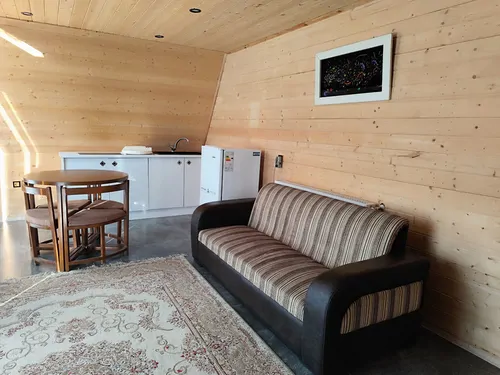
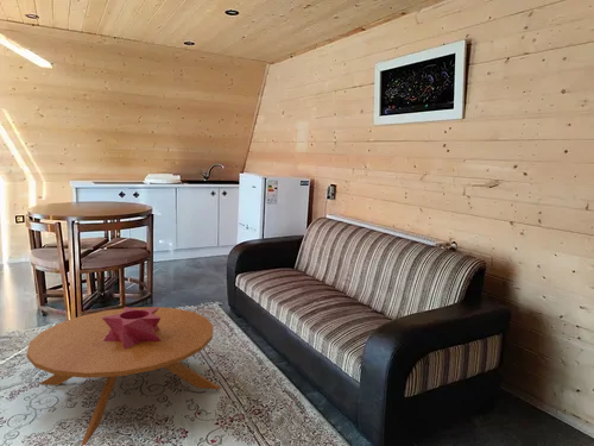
+ coffee table (127, 359)
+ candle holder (133, 326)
